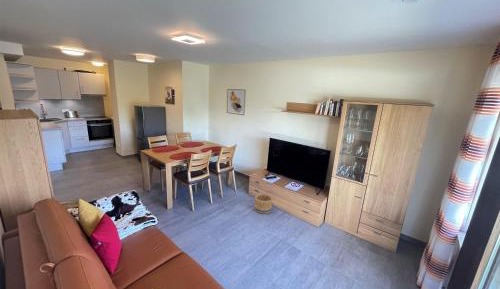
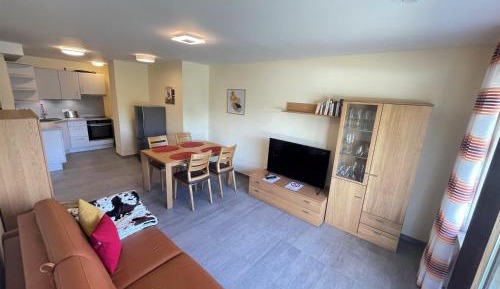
- basket (263, 203)
